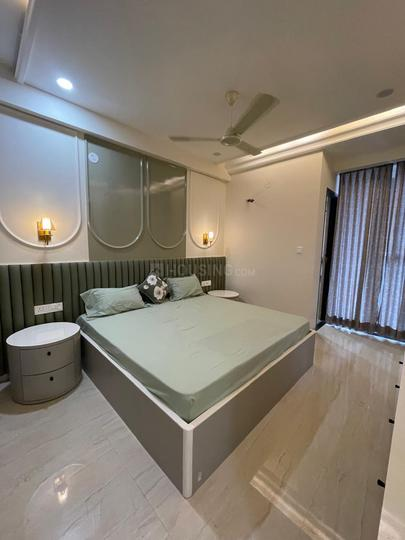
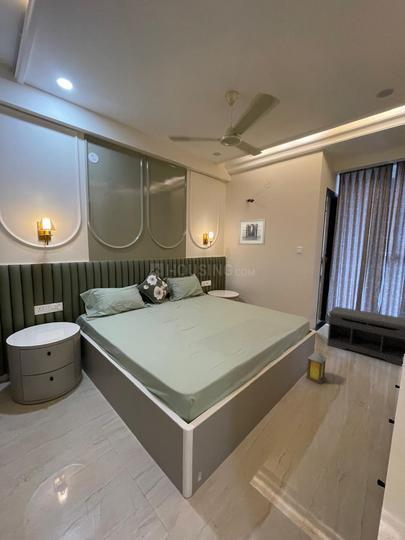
+ lantern (316, 364)
+ bench (368, 333)
+ wall art (251, 232)
